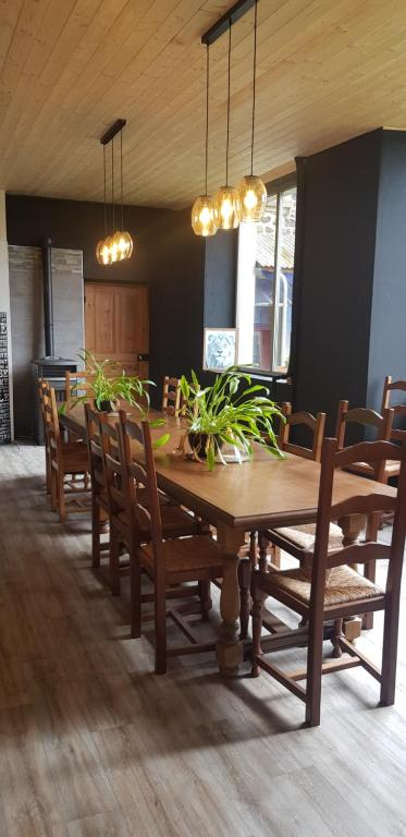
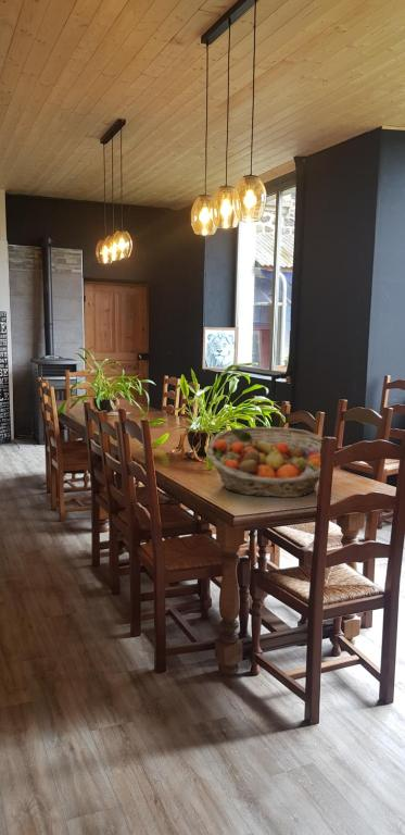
+ fruit basket (269, 460)
